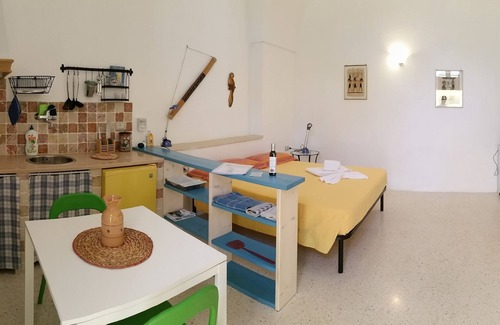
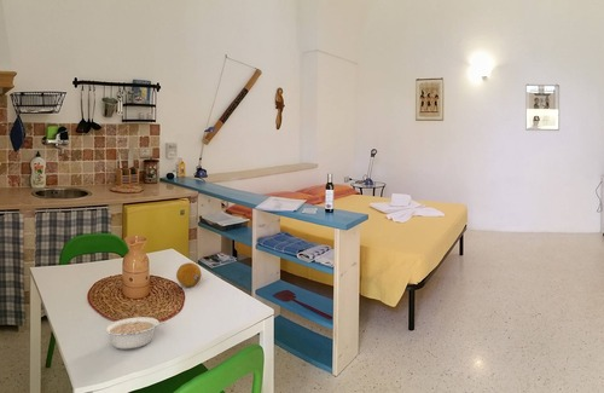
+ legume (134, 331)
+ fruit (188, 274)
